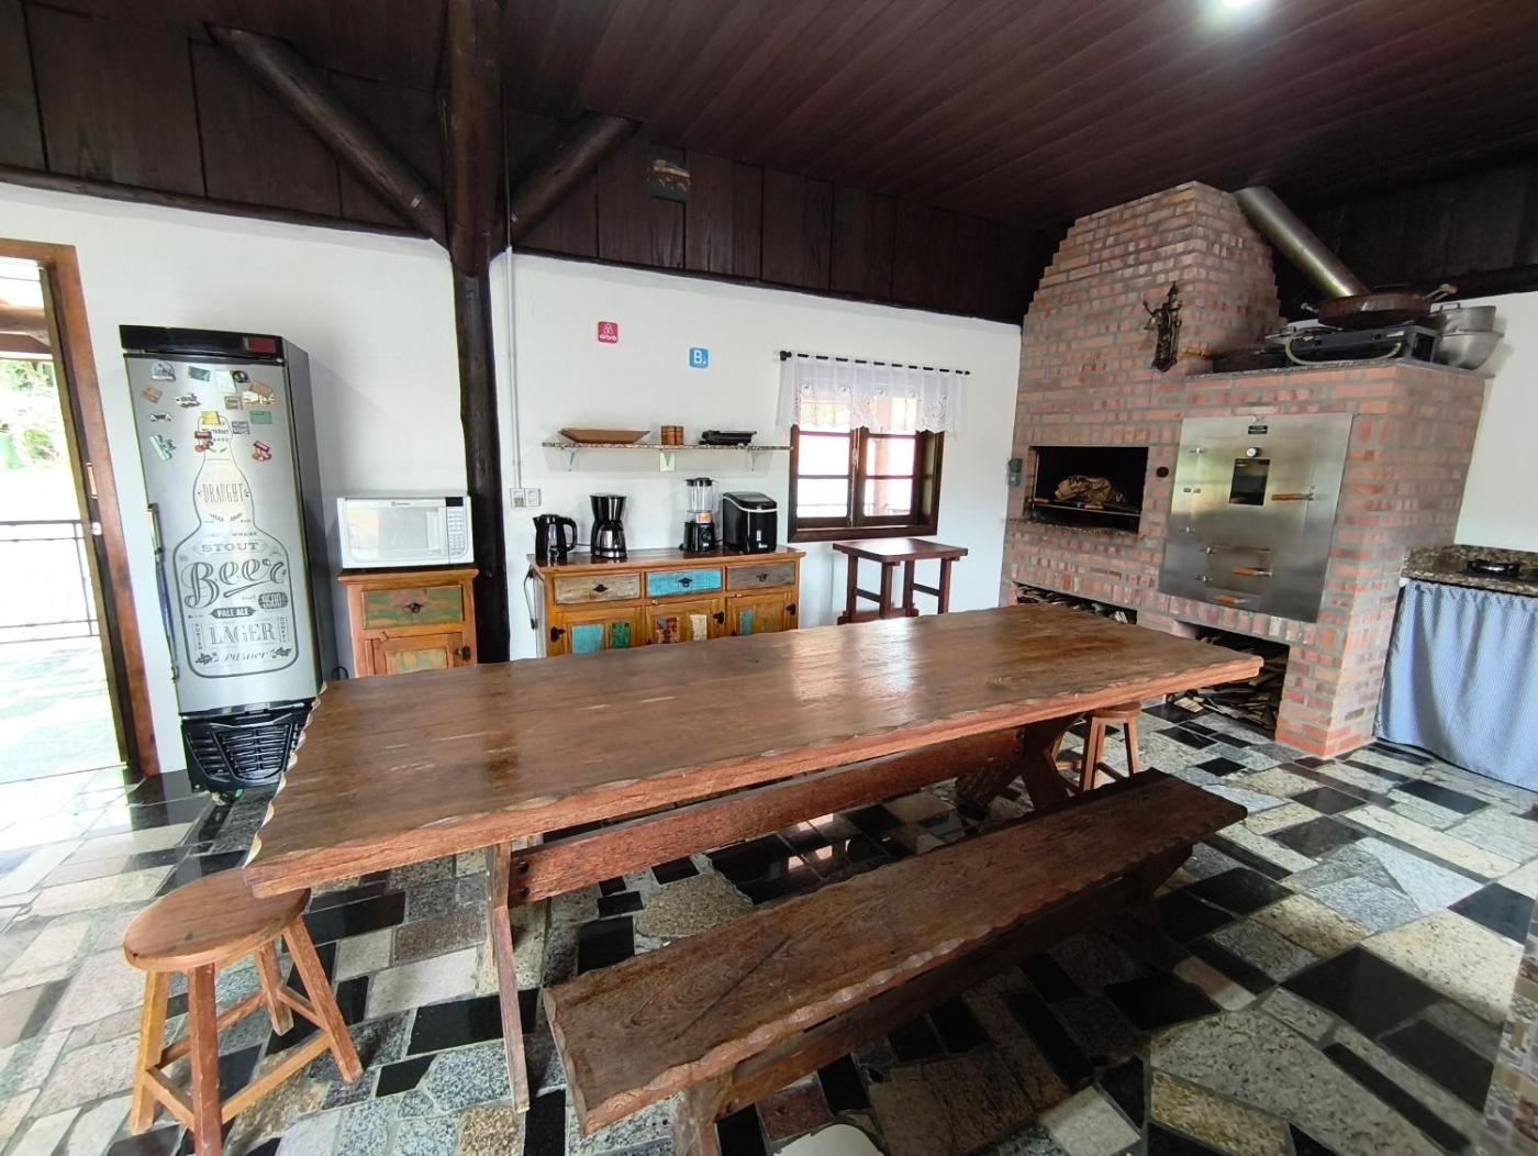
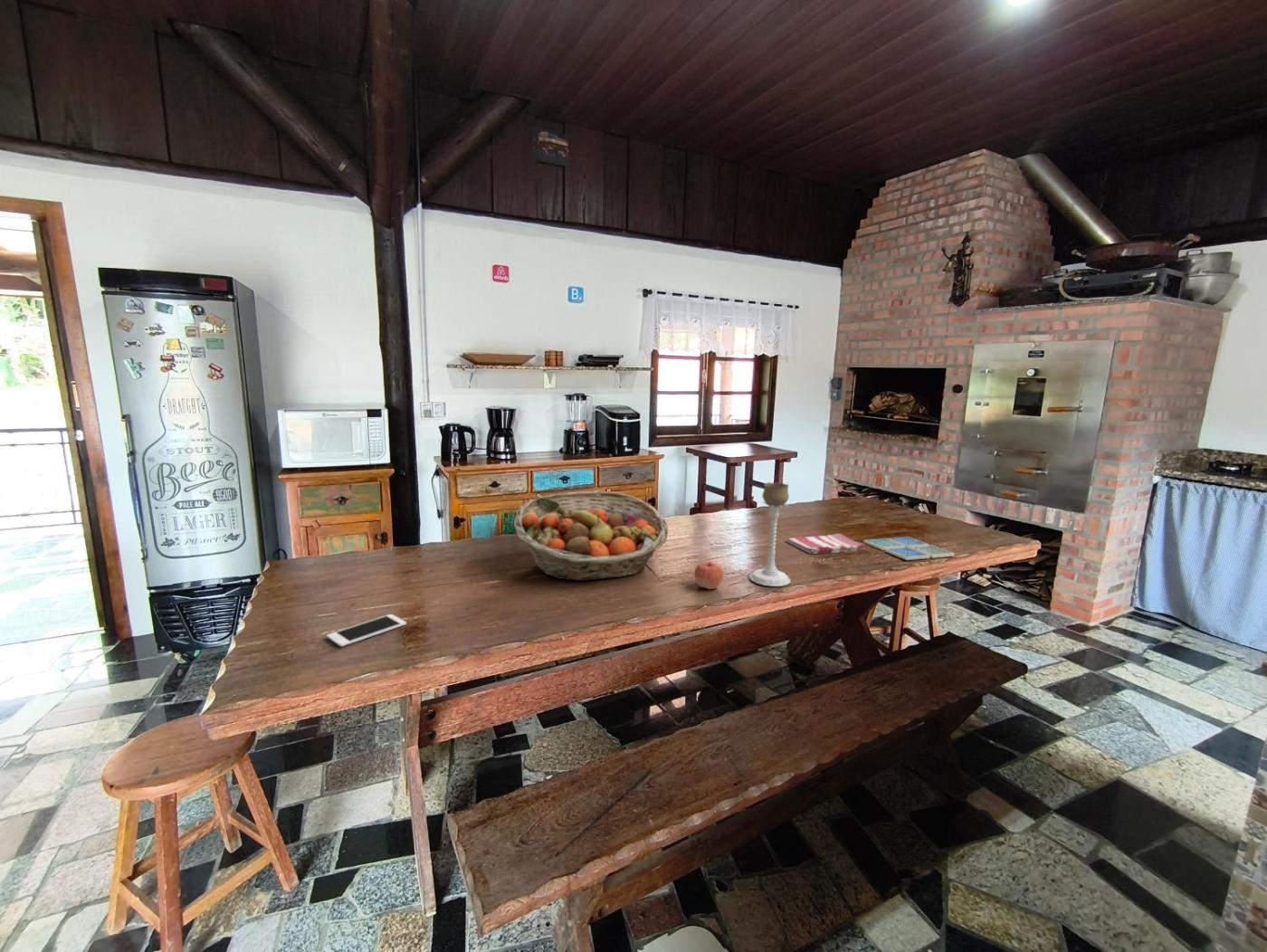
+ dish towel (824, 542)
+ fruit basket (591, 533)
+ candle holder (773, 532)
+ apple (709, 574)
+ cell phone (367, 629)
+ drink coaster (907, 547)
